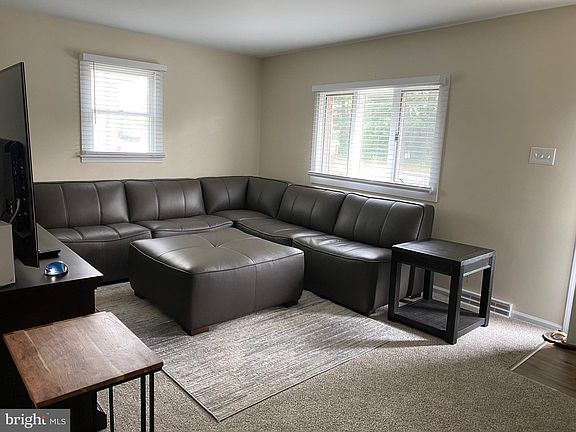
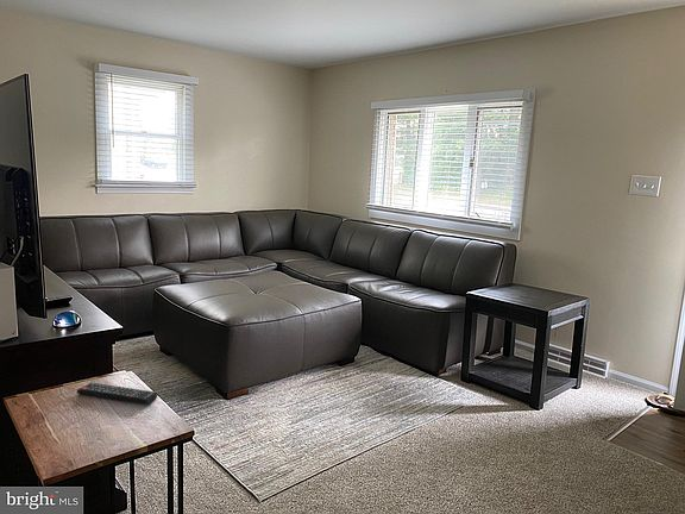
+ remote control (117, 393)
